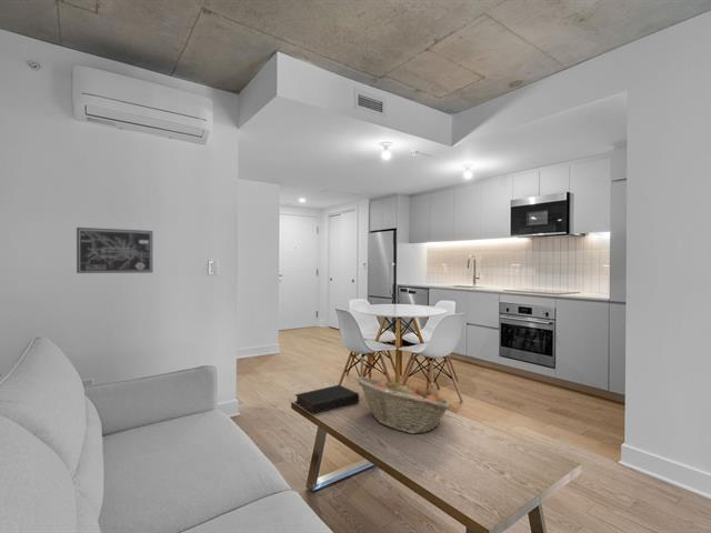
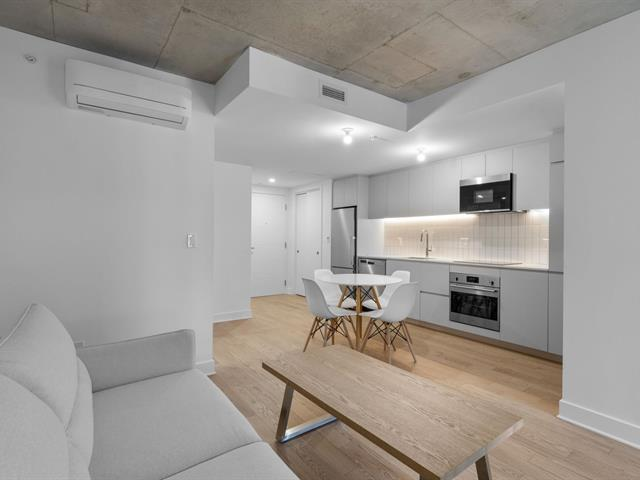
- fruit basket (401, 399)
- book (327, 398)
- wall art (116, 251)
